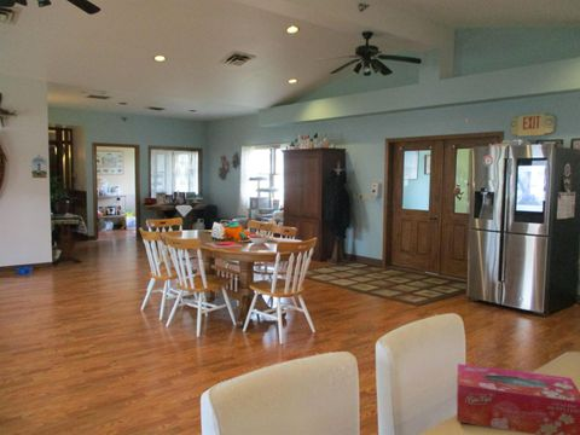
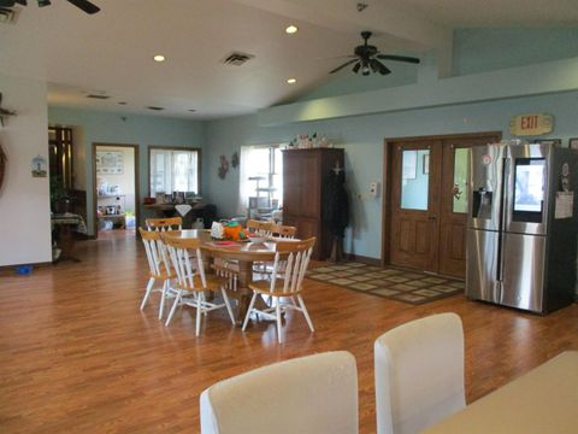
- tissue box (515, 399)
